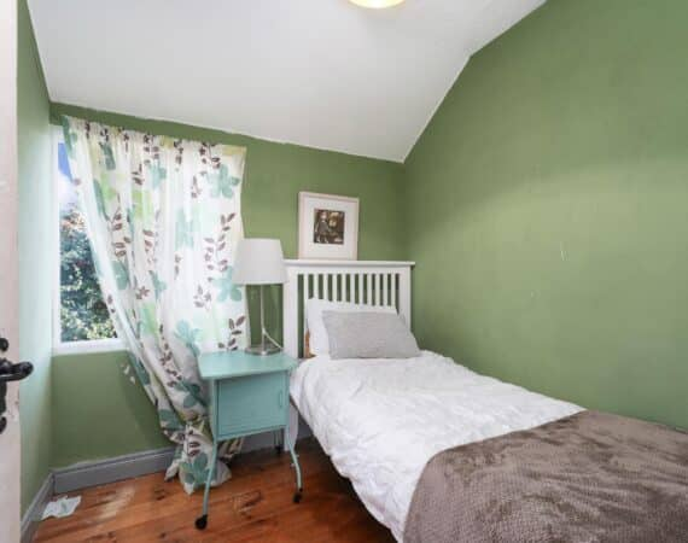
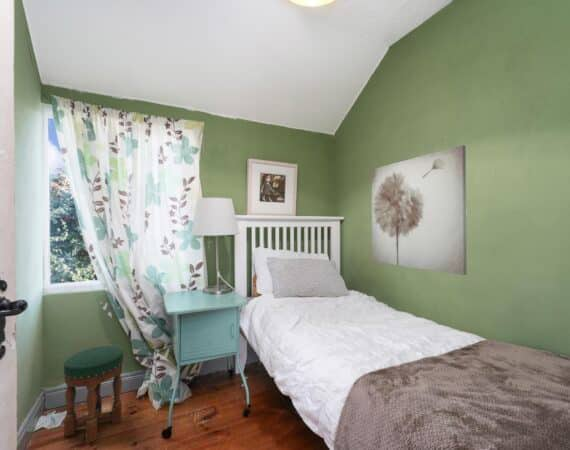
+ wall art (410, 213)
+ stool (94, 388)
